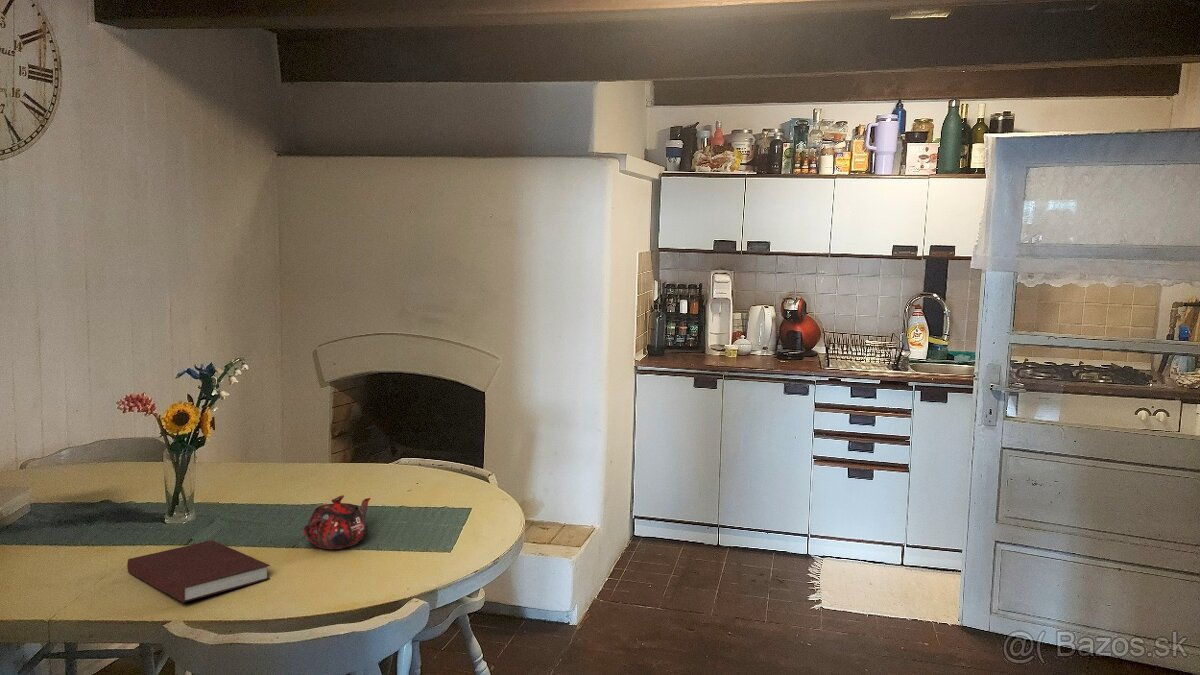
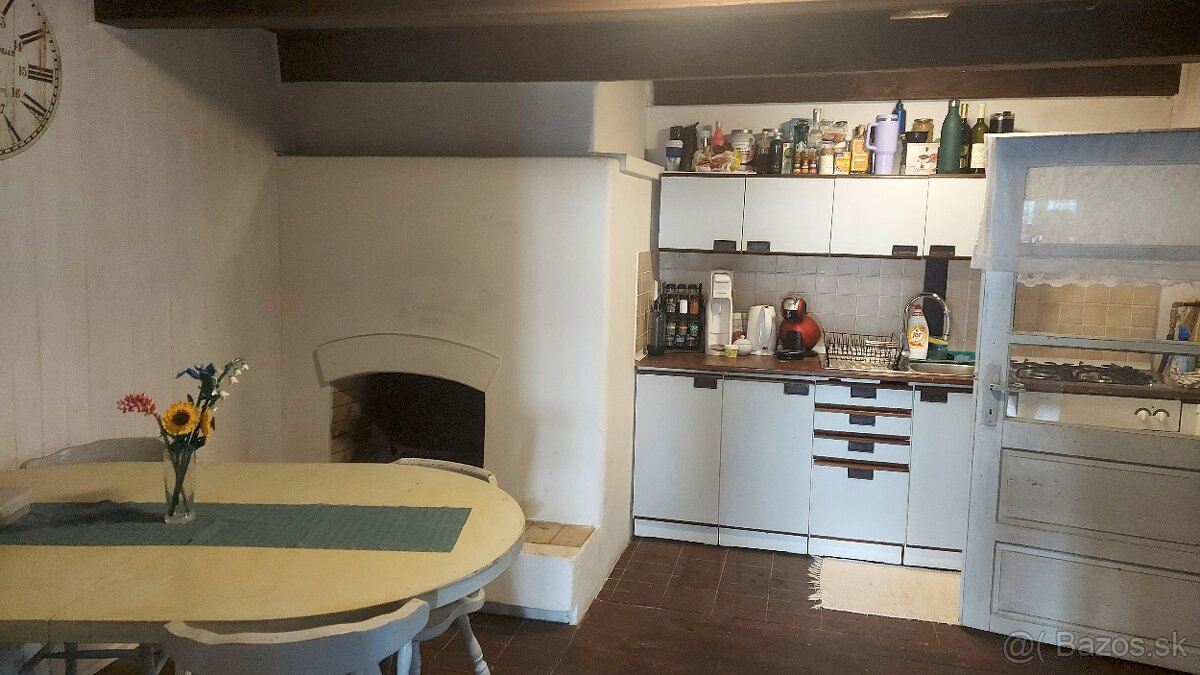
- teapot (338, 519)
- notebook (198, 569)
